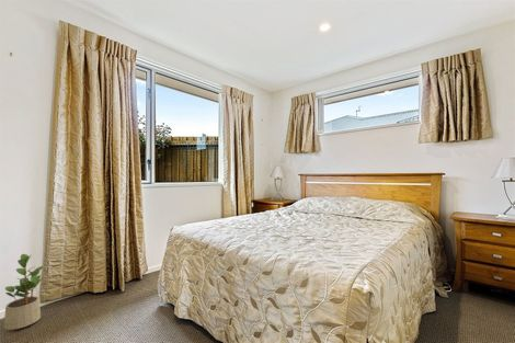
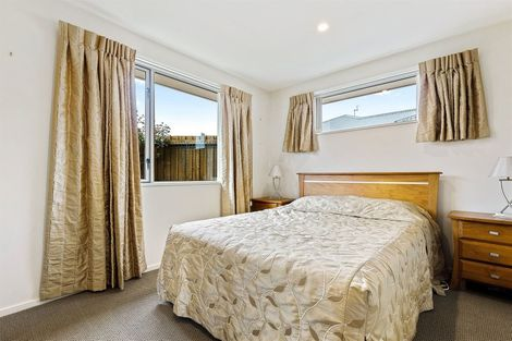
- potted plant (24, 286)
